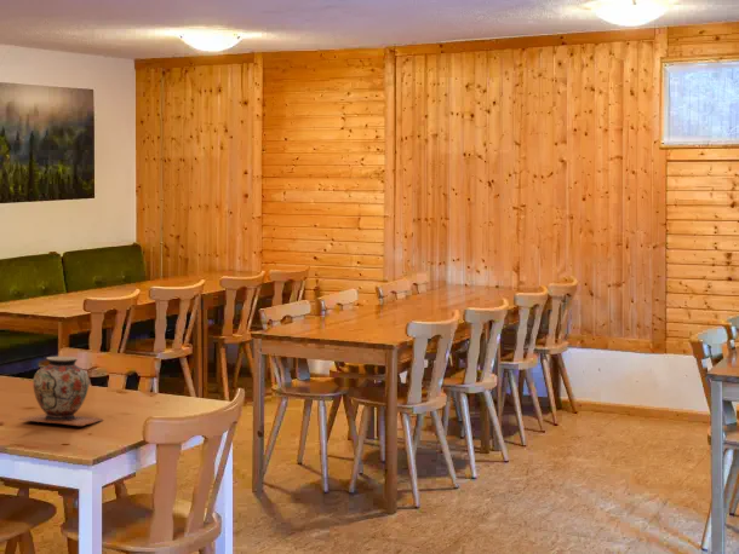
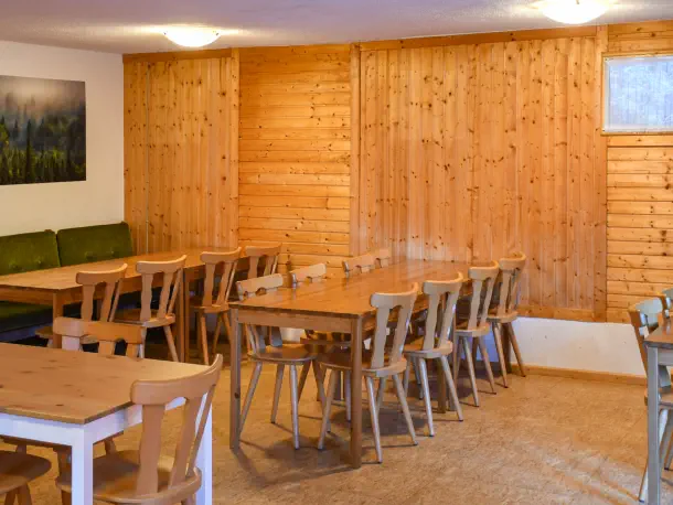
- decorative vase (63, 389)
